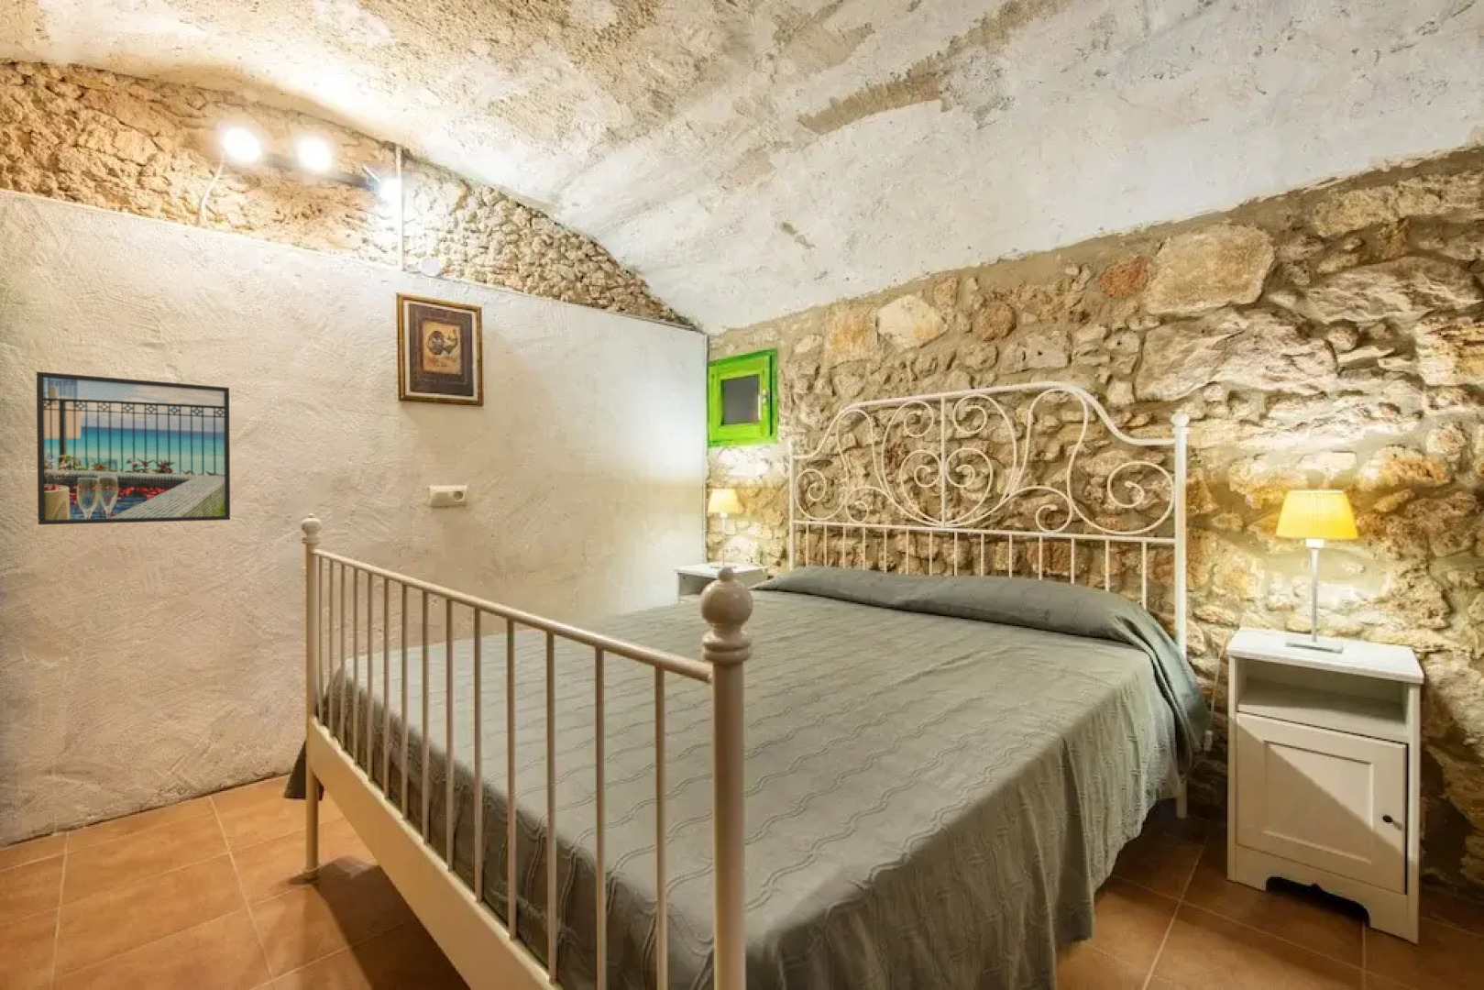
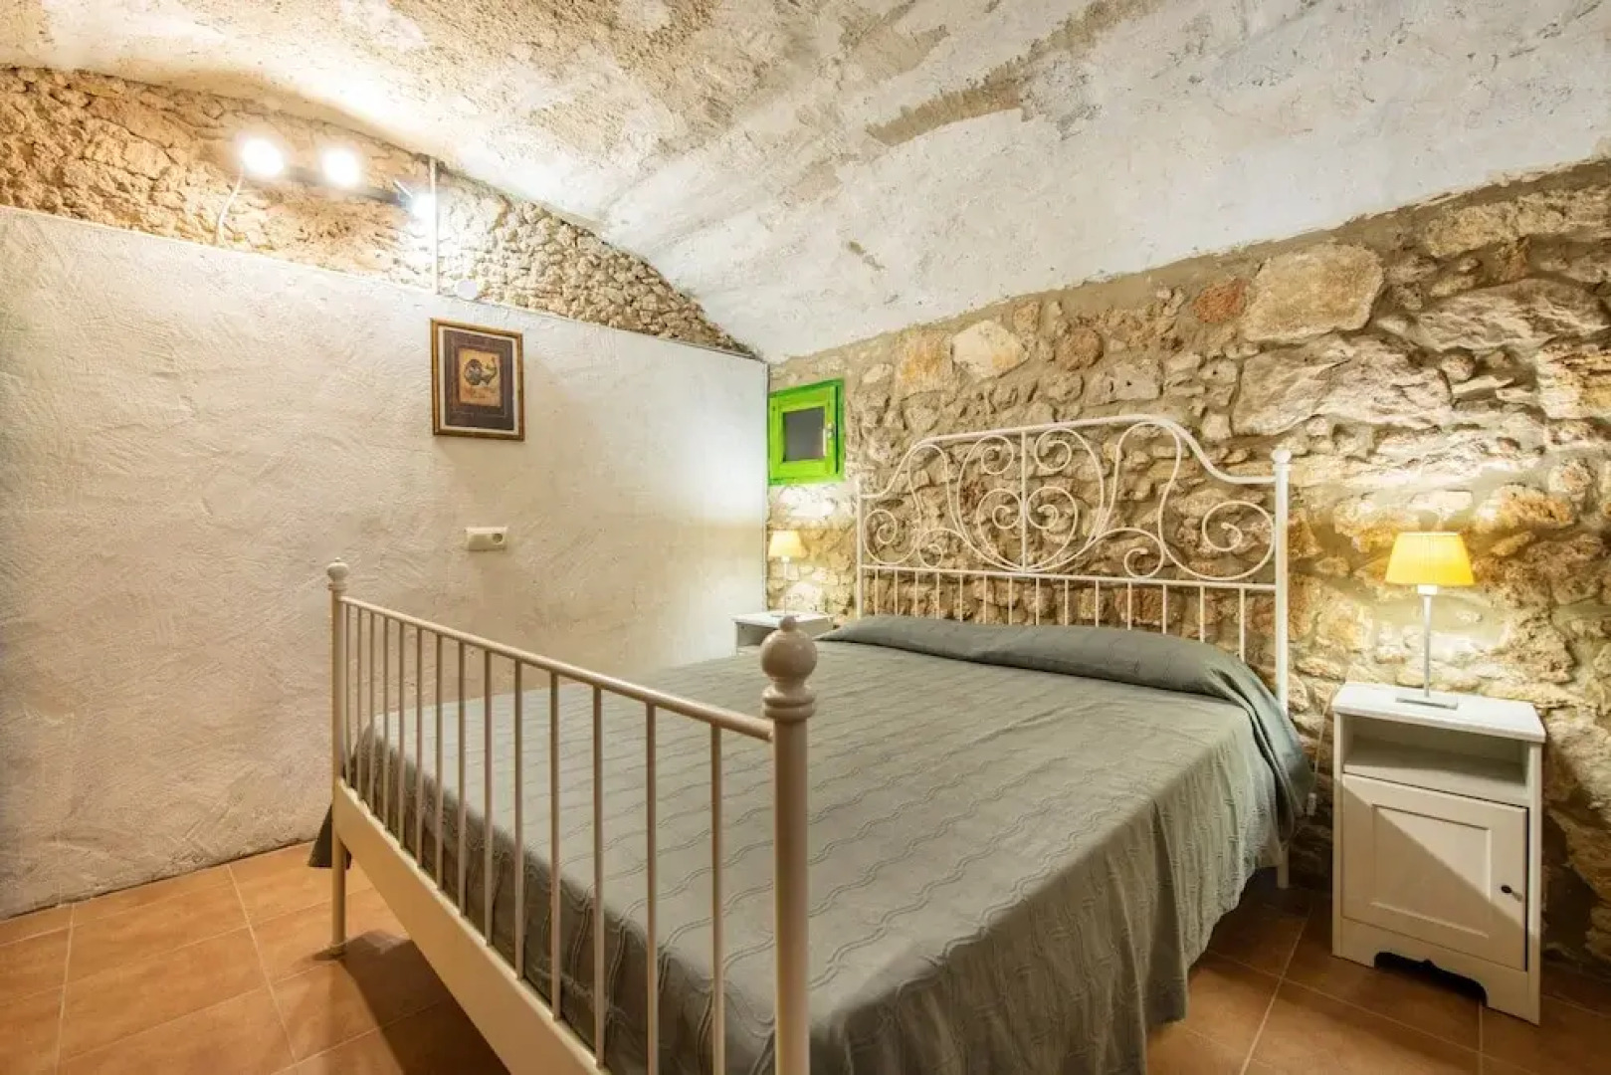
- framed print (140, 451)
